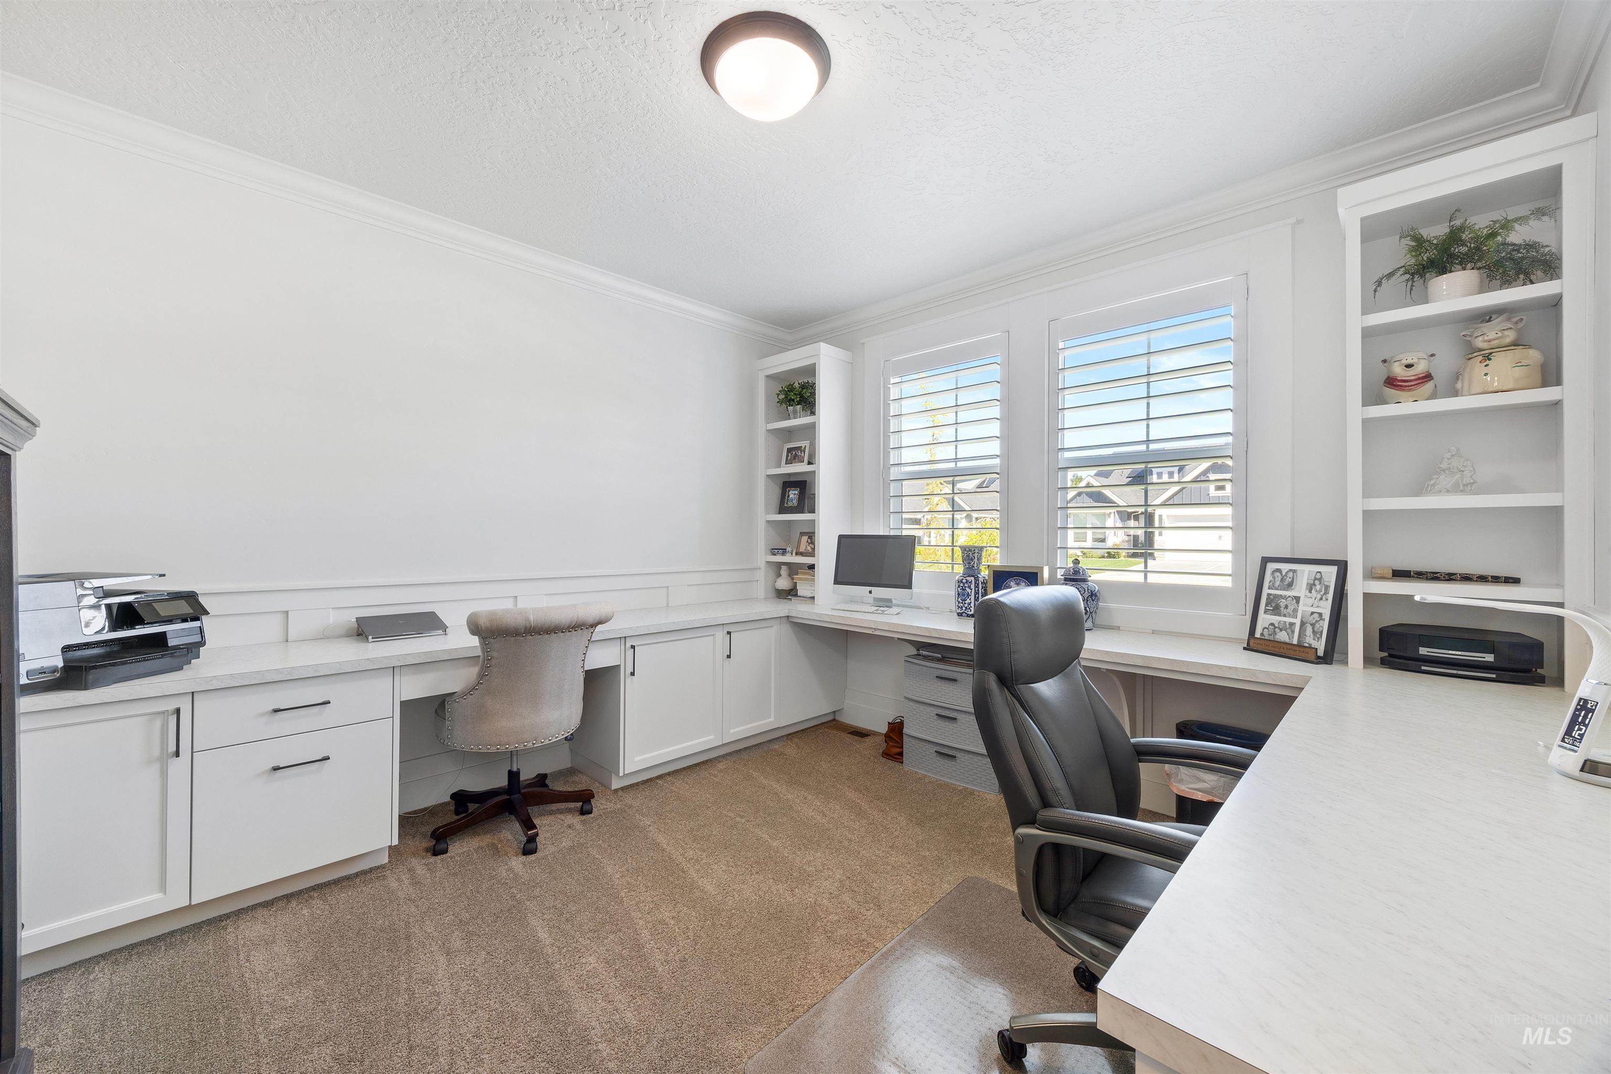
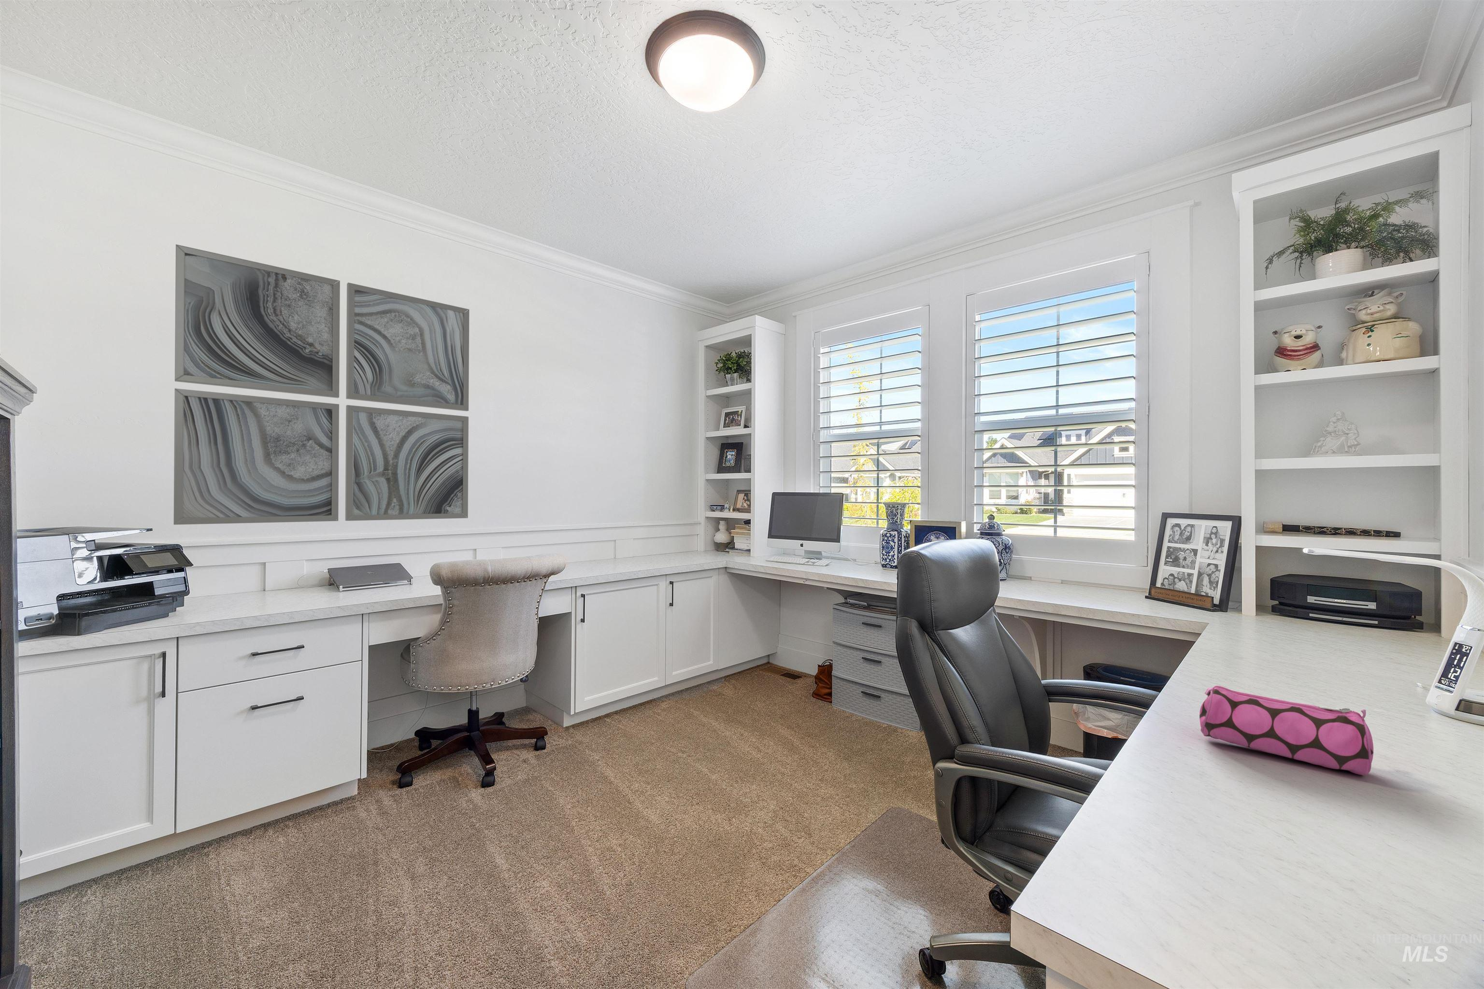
+ wall art (346, 398)
+ pencil case (1279, 724)
